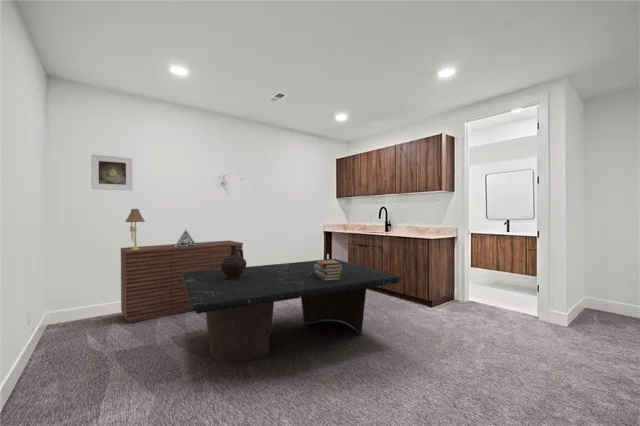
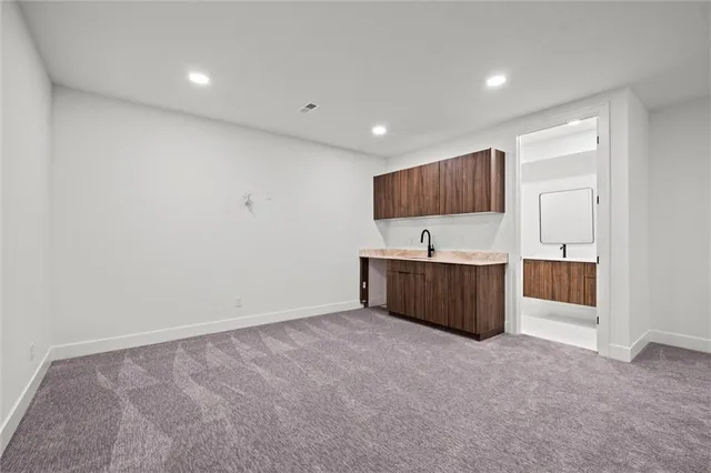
- book stack (328, 269)
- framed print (112, 173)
- sideboard (183, 278)
- table lamp (135, 227)
- dining table (288, 299)
- decorative sculpture (185, 237)
- ceramic jug (233, 261)
